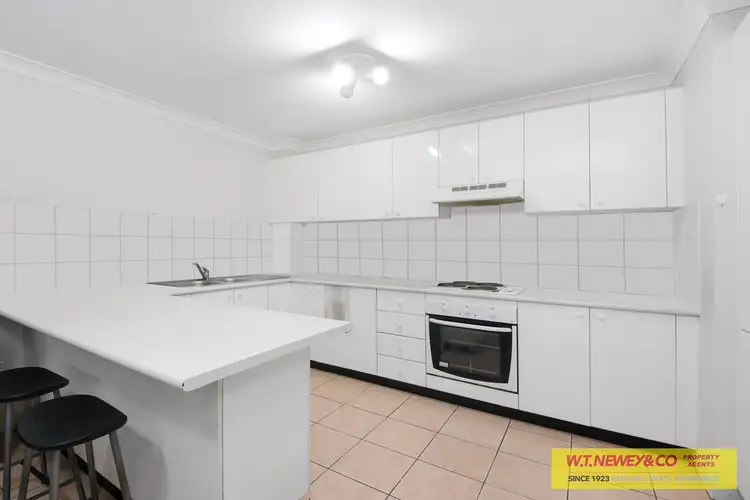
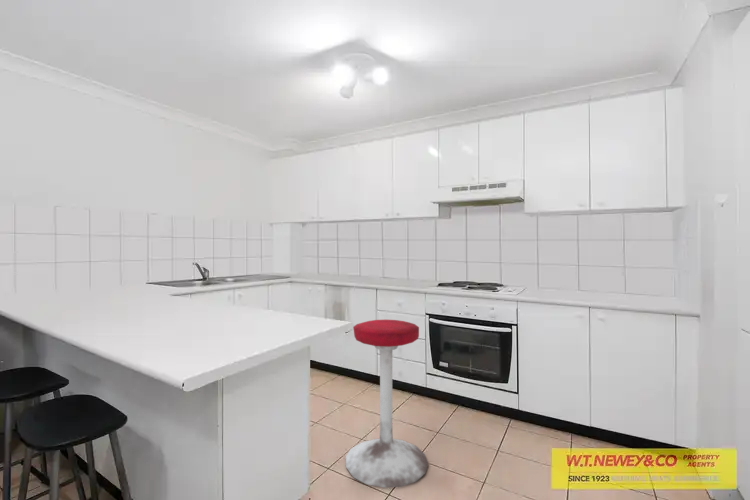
+ stool (386, 393)
